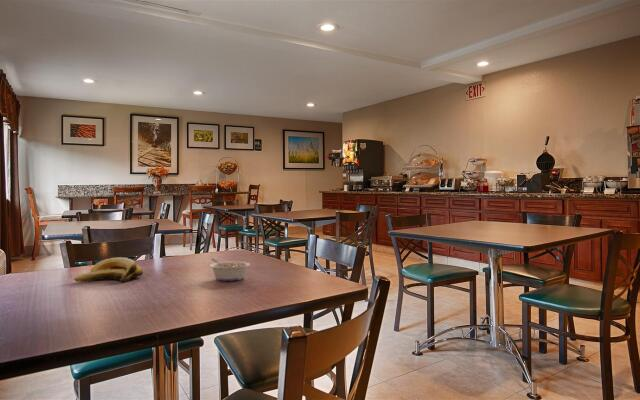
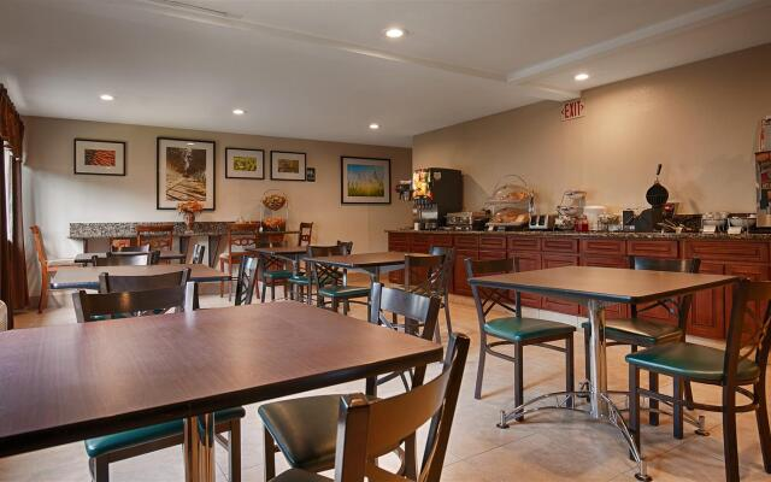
- banana (111, 269)
- legume (228, 270)
